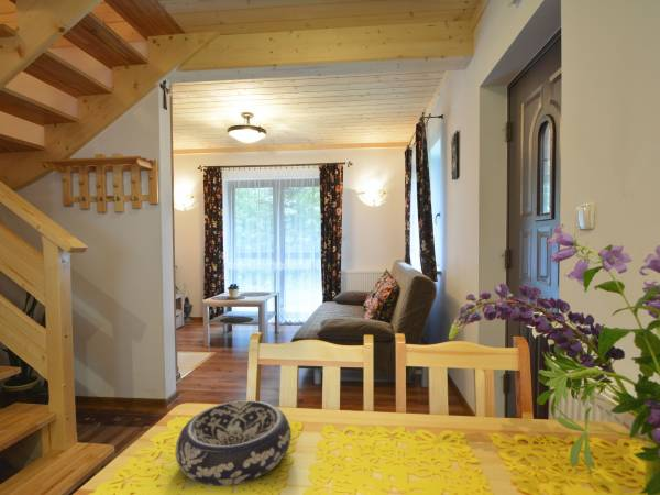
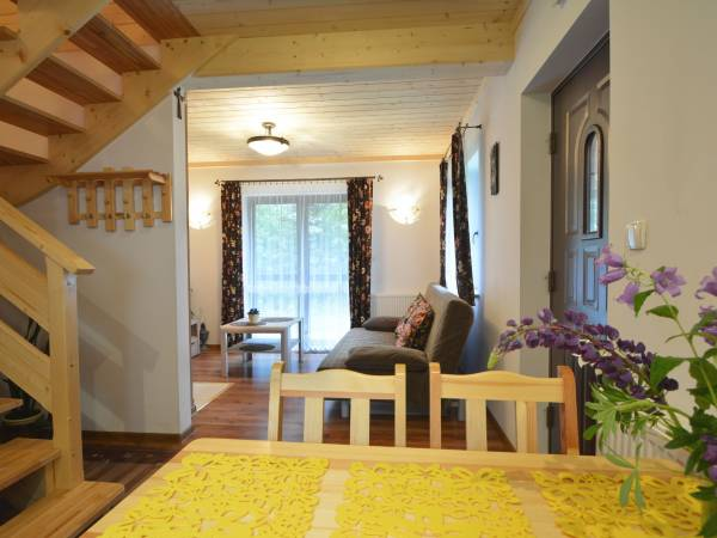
- decorative bowl (235, 438)
